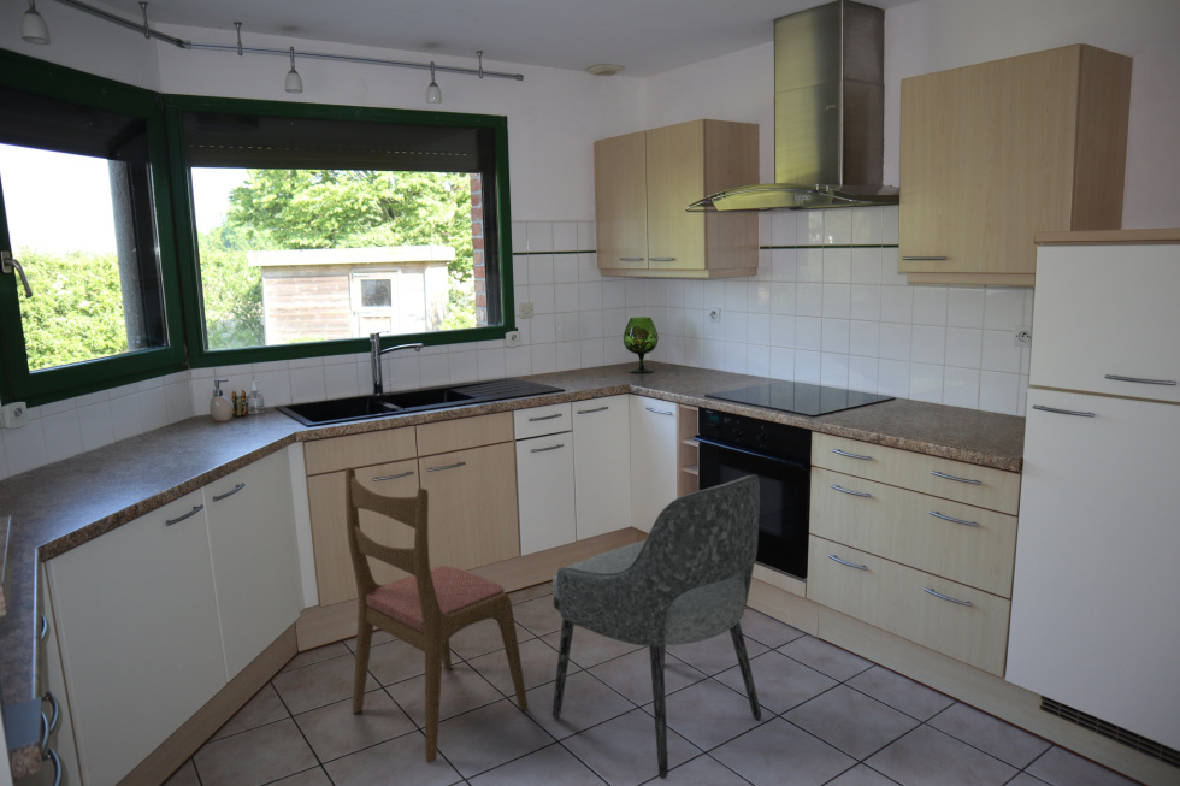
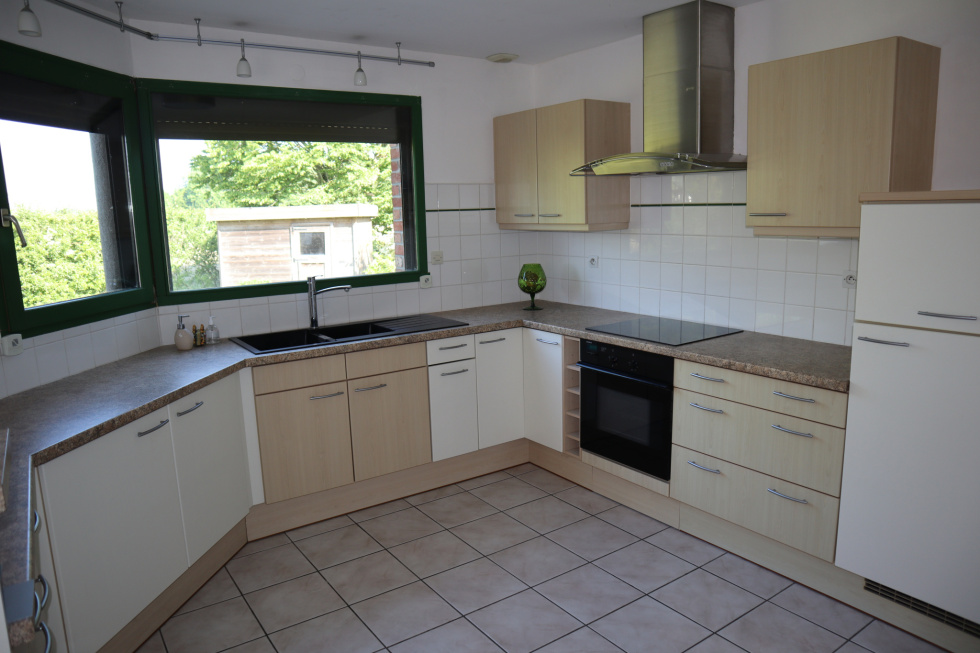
- dining chair (666, 597)
- dining chair (432, 591)
